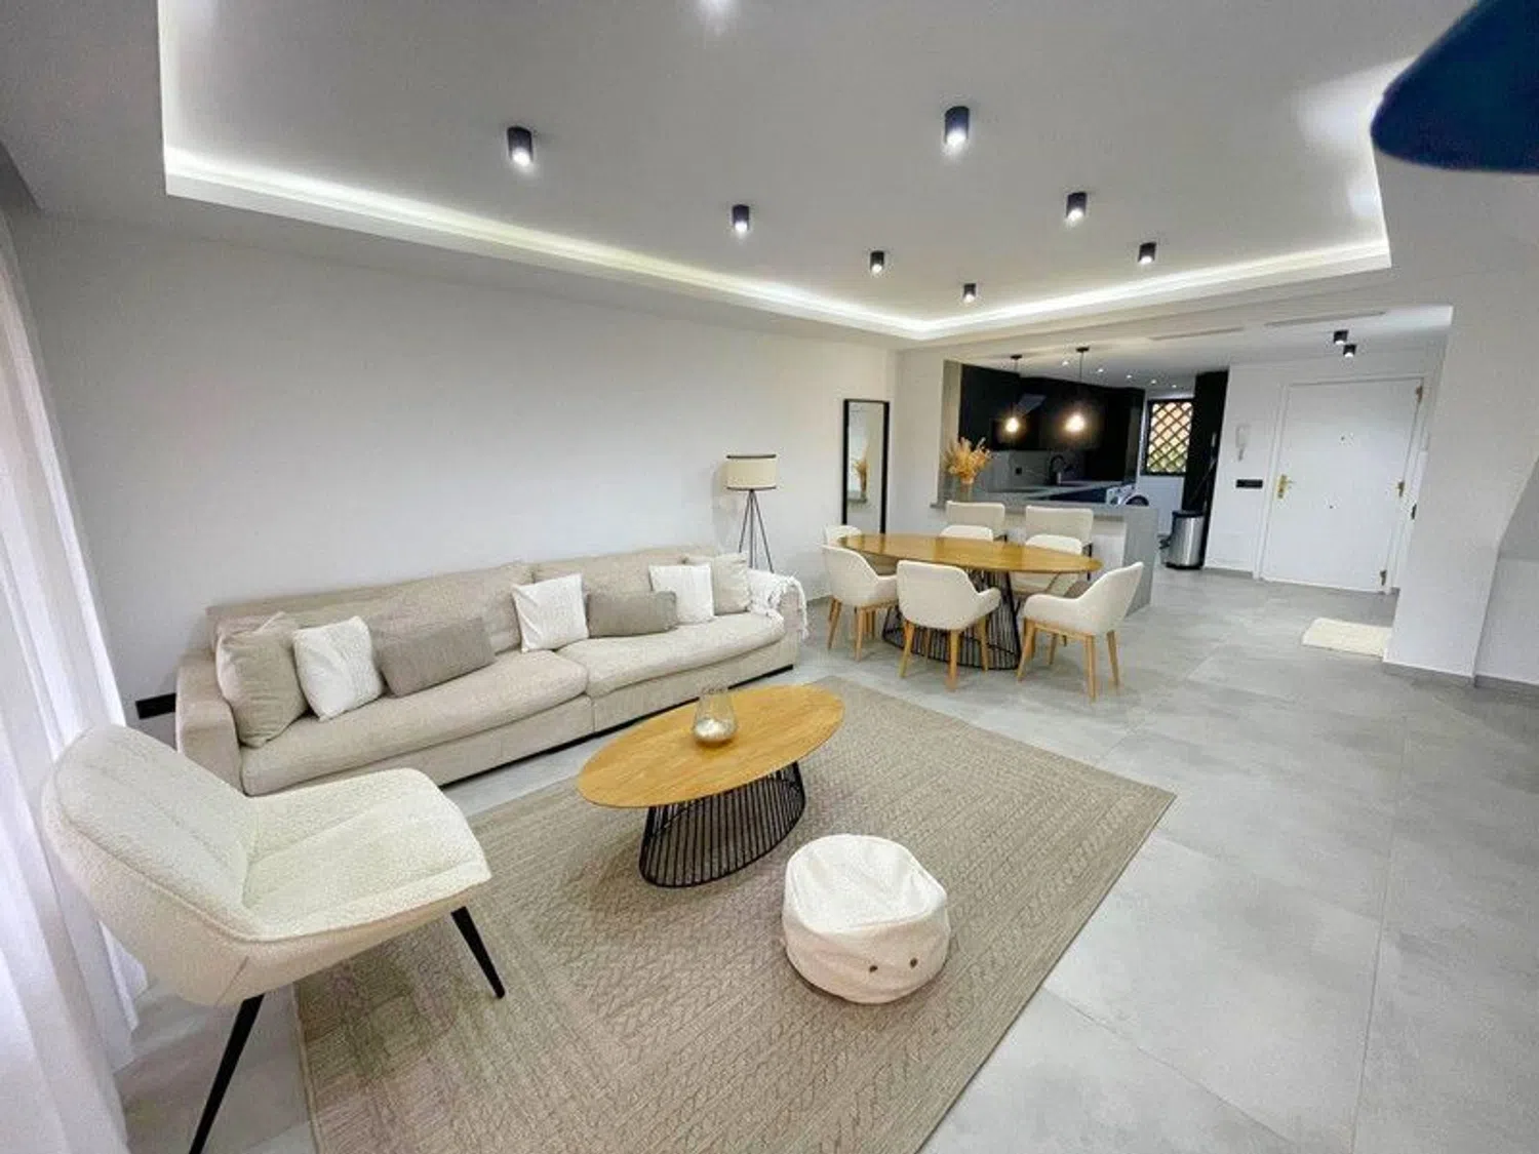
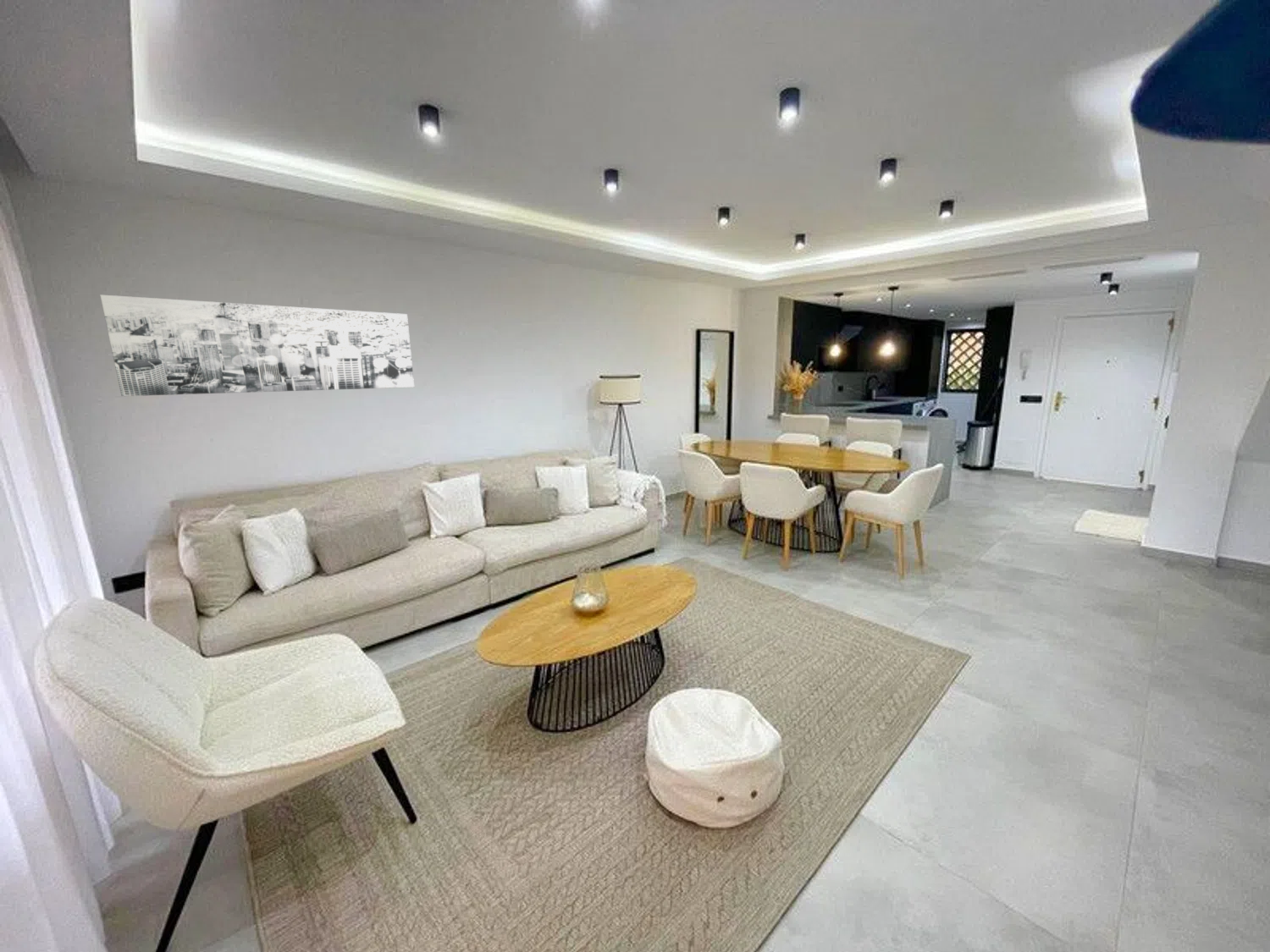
+ wall art (284, 349)
